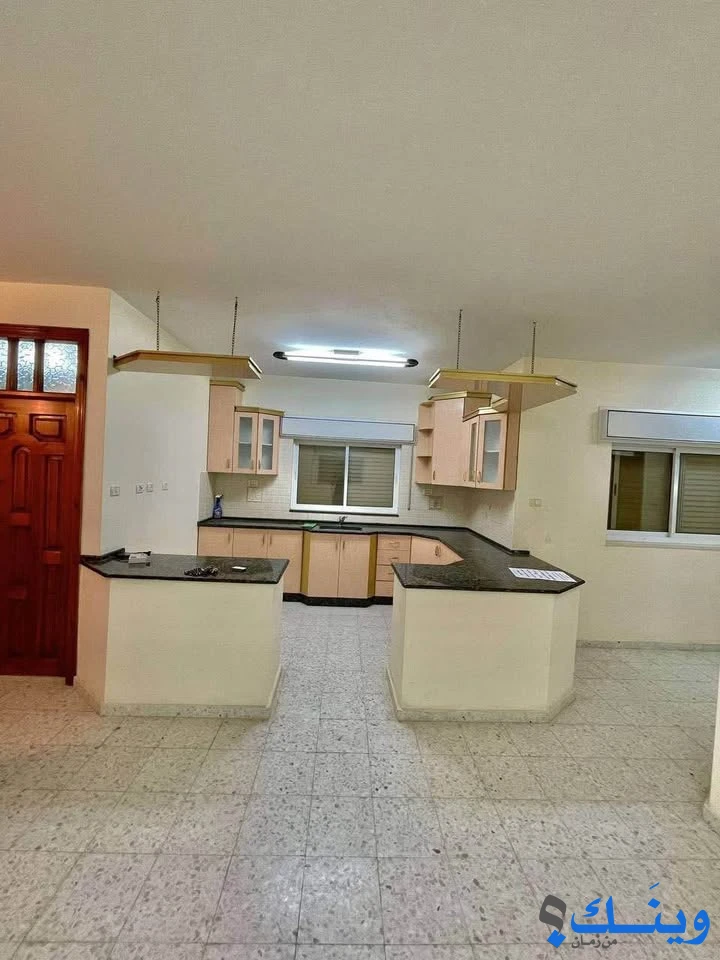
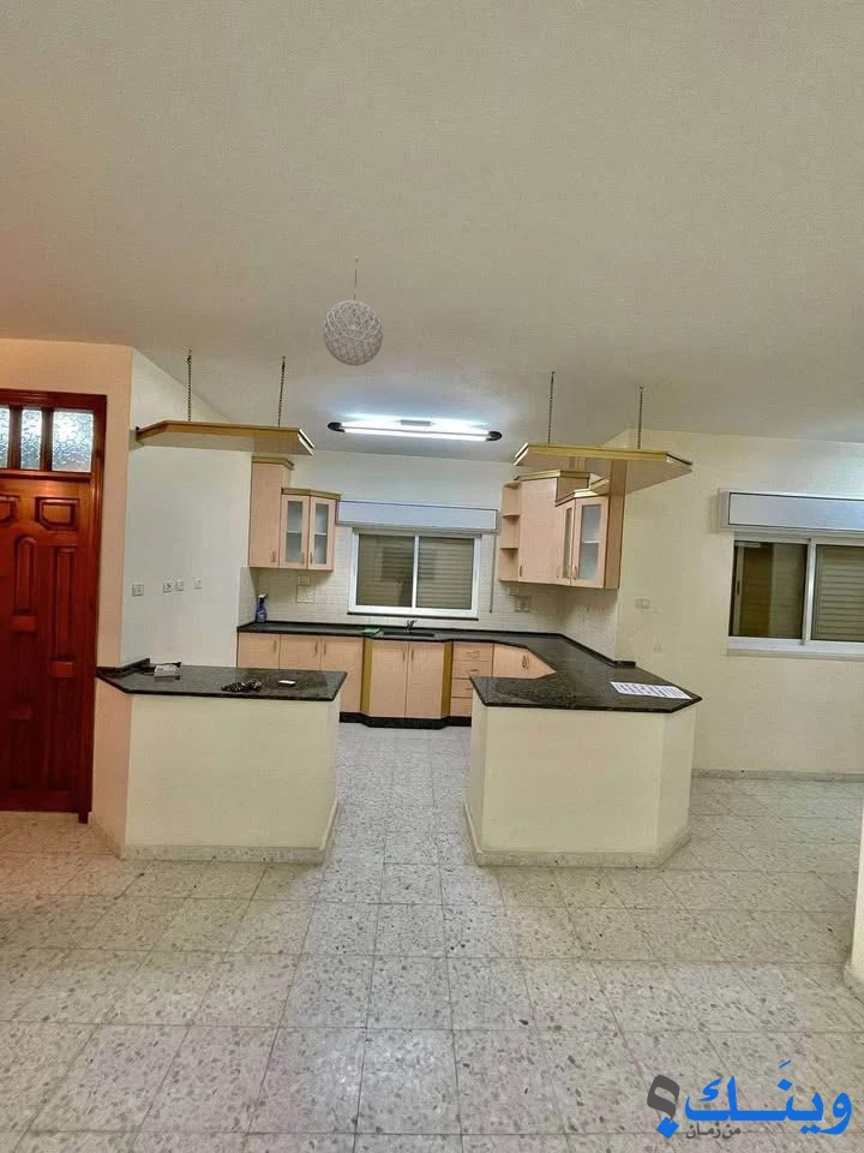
+ pendant light (354, 310)
